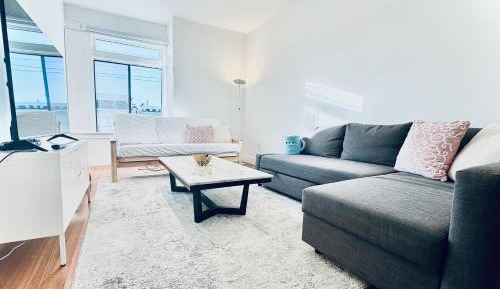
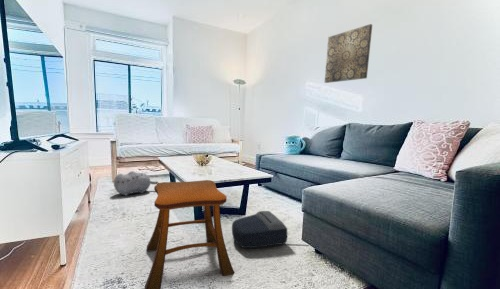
+ backpack (266, 227)
+ wall art (346, 56)
+ stool (188, 223)
+ plush toy (136, 181)
